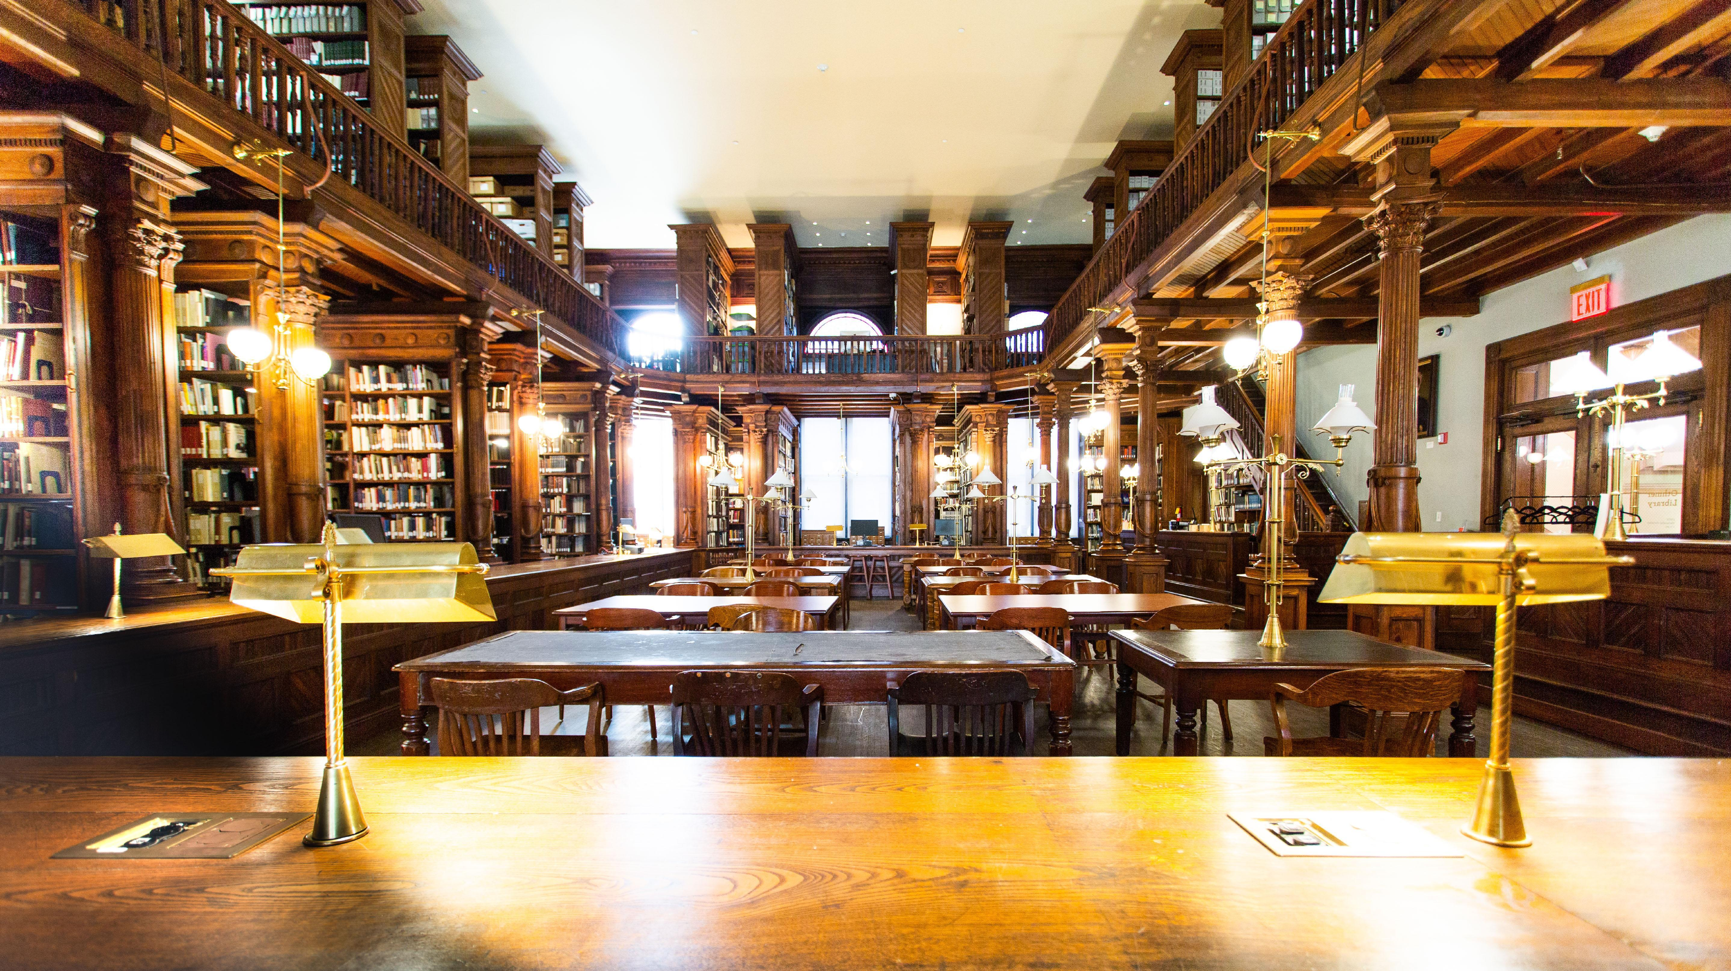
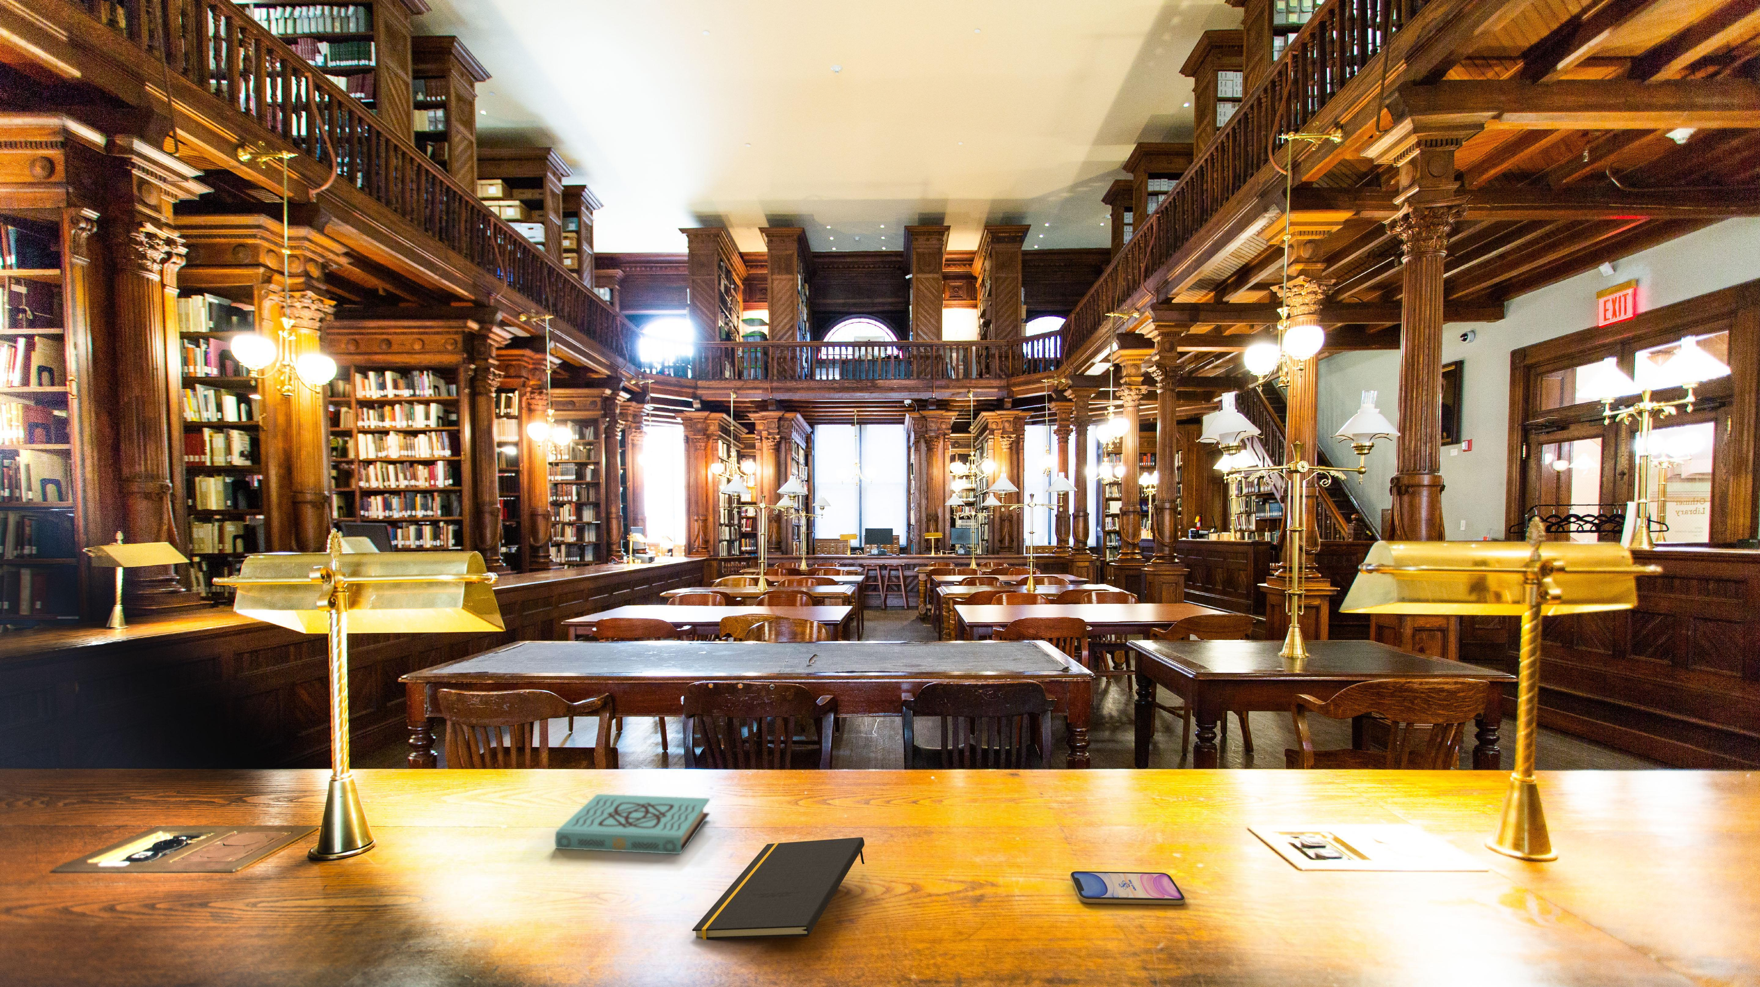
+ notepad (786, 884)
+ book (636, 823)
+ smartphone (1125, 887)
